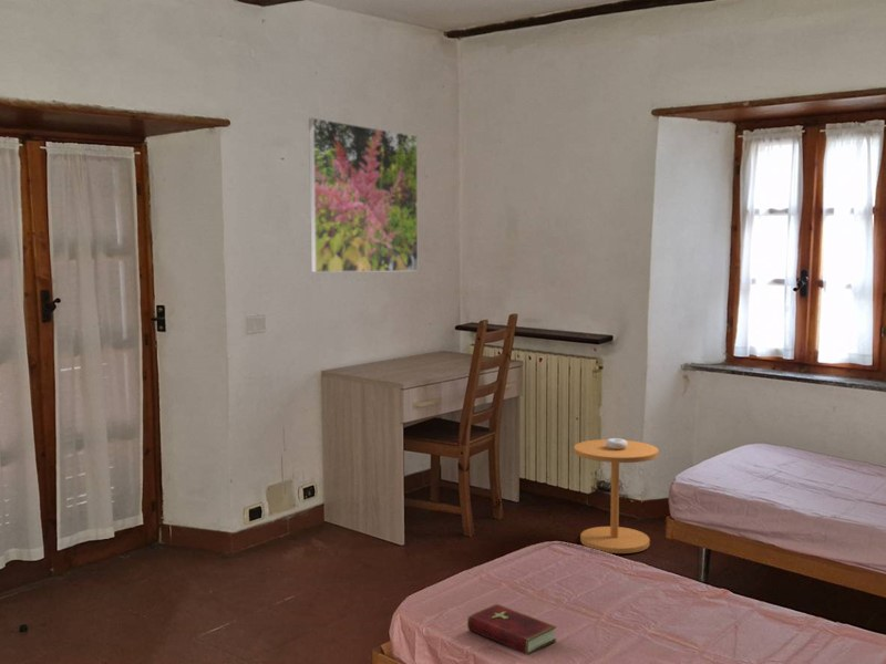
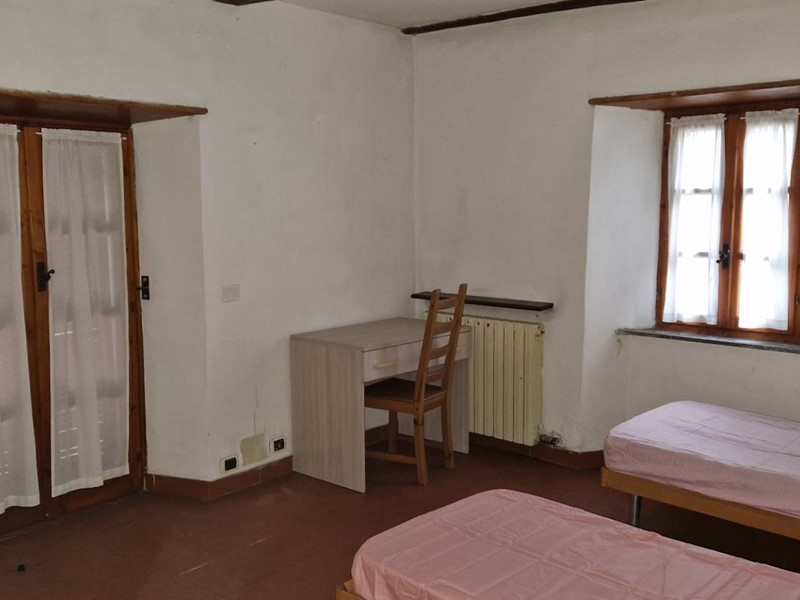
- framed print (367, 199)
- hardcover book (511, 627)
- side table (615, 490)
